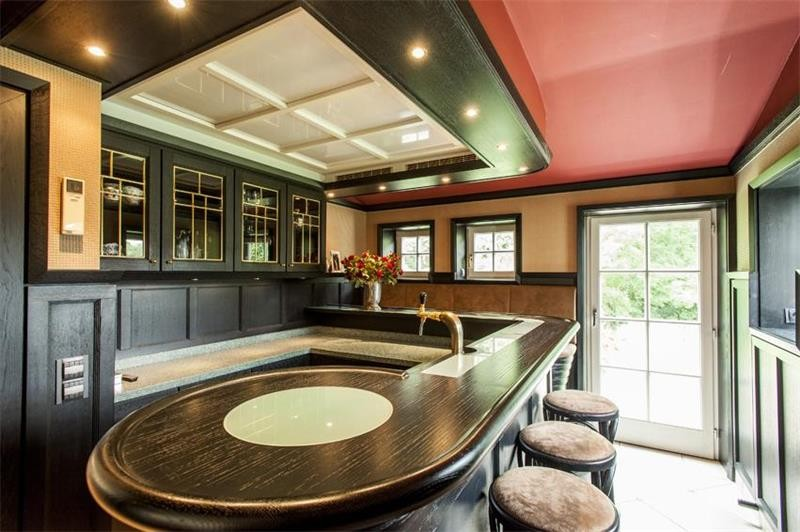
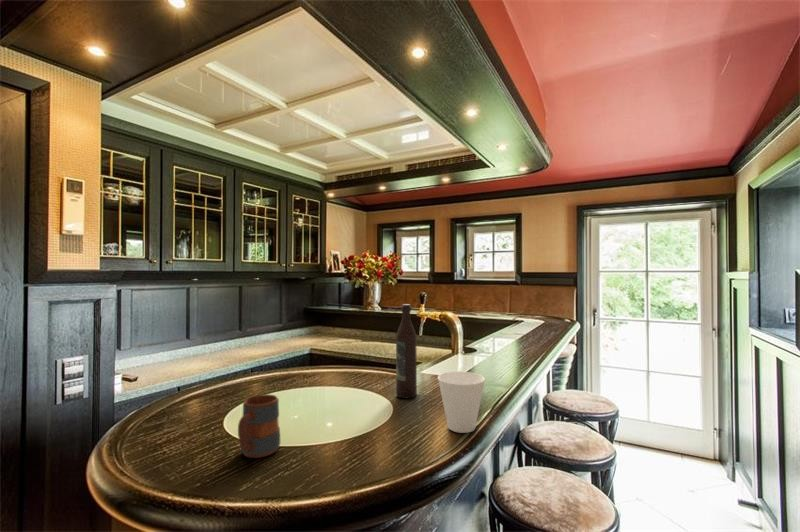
+ cup (461, 402)
+ mug (256, 427)
+ wine bottle (406, 349)
